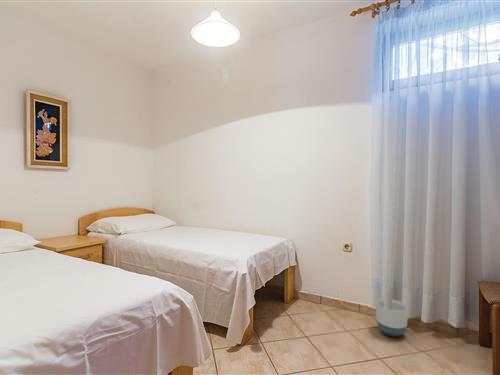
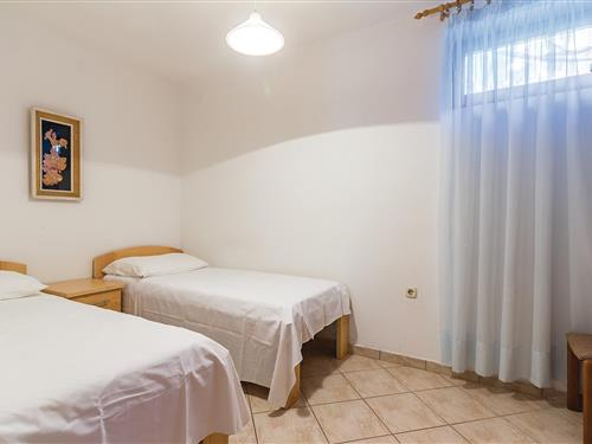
- planter (391, 319)
